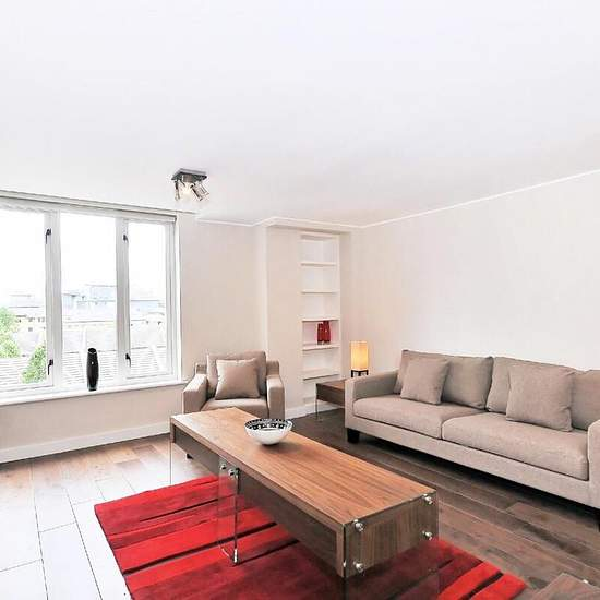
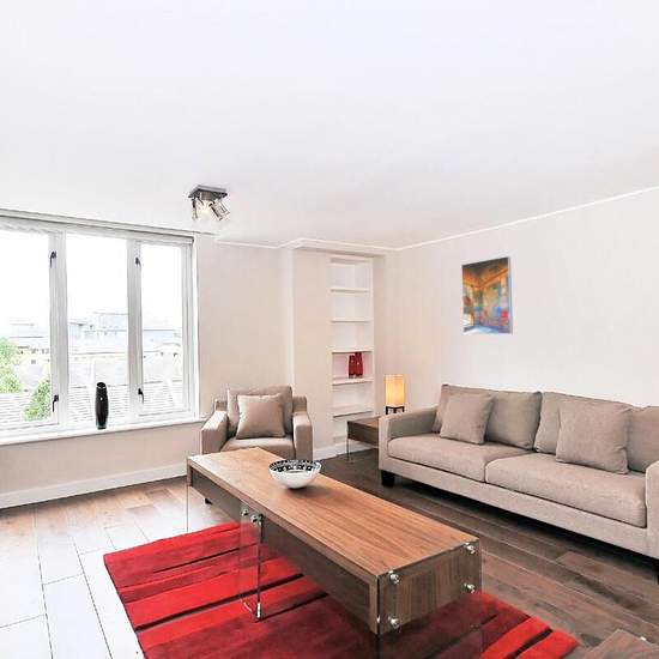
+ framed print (485, 297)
